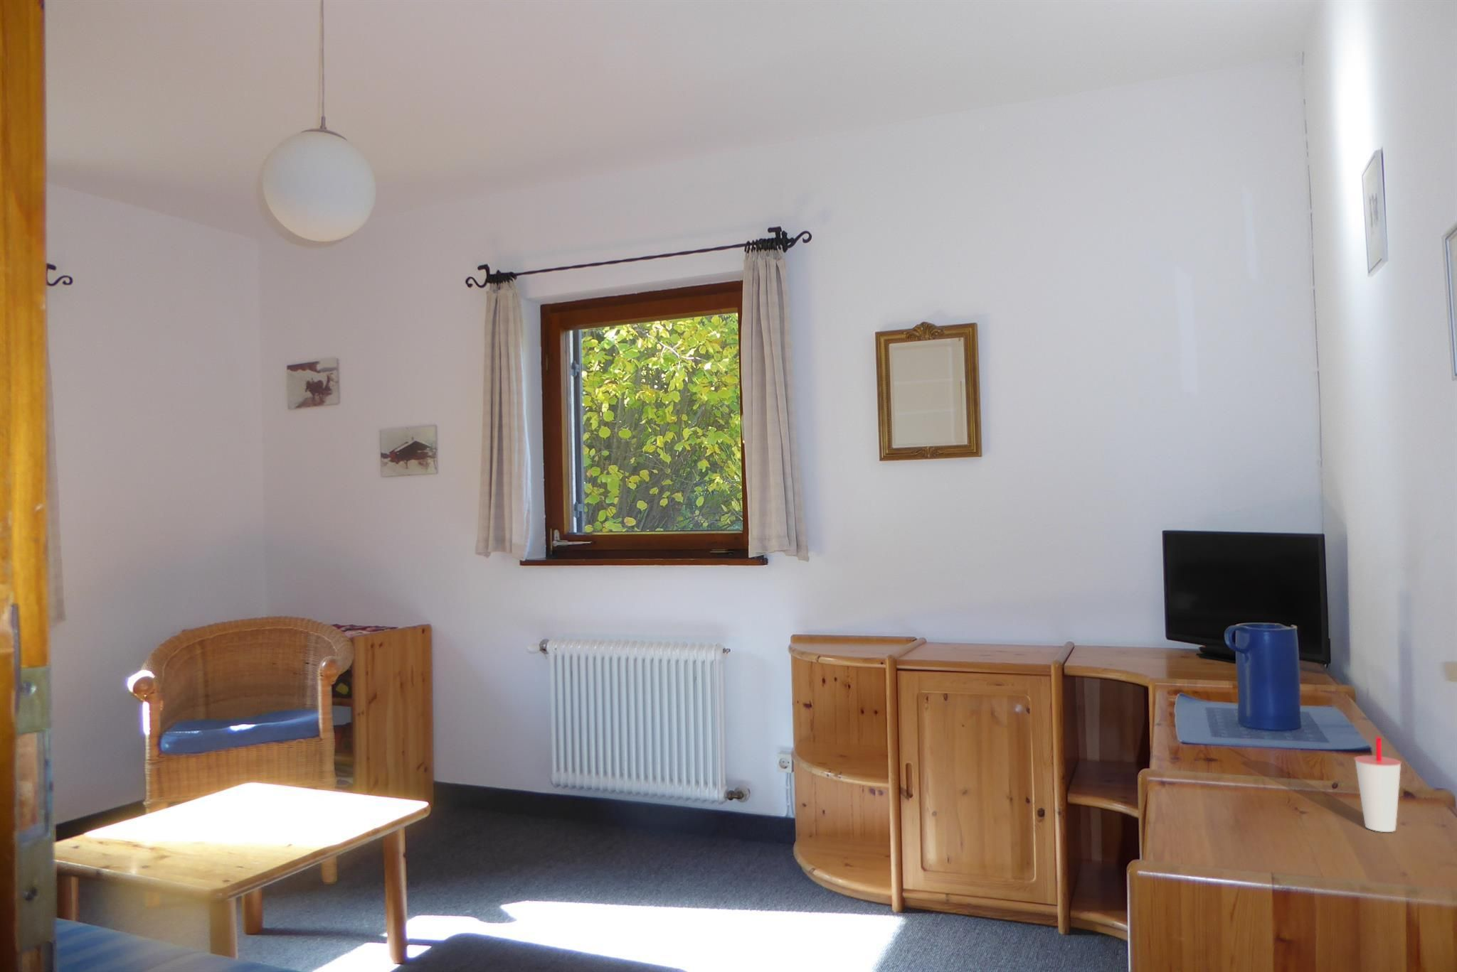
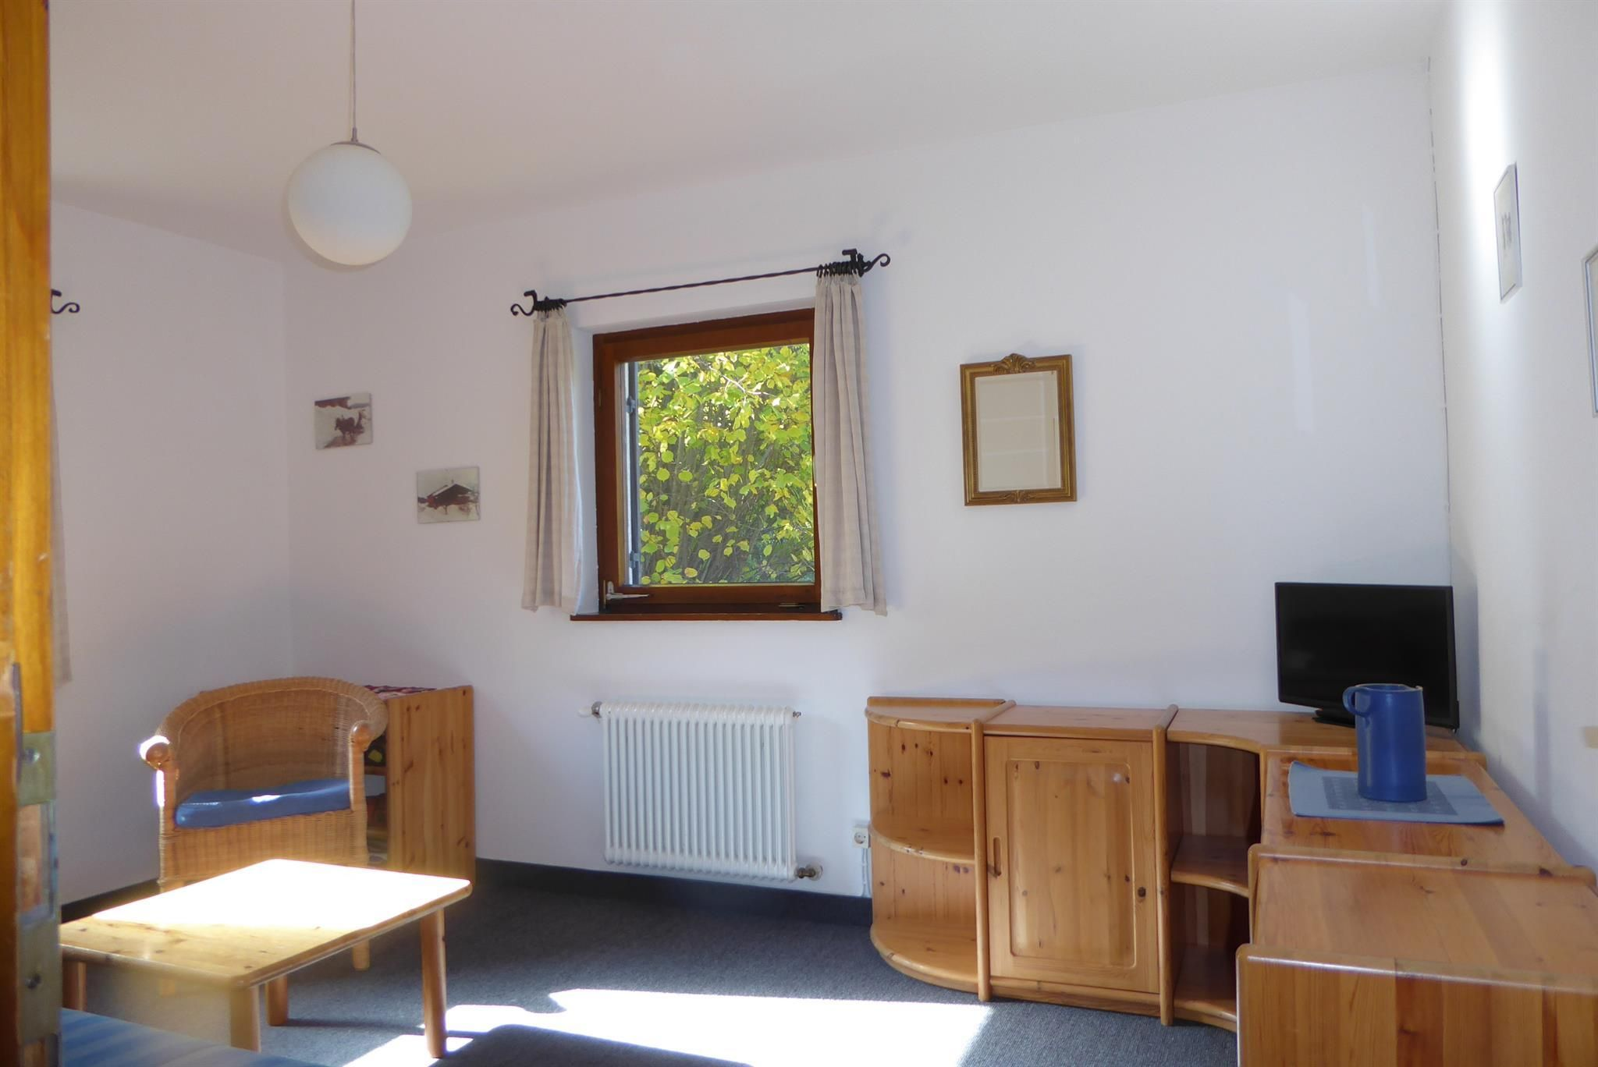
- cup (1378, 782)
